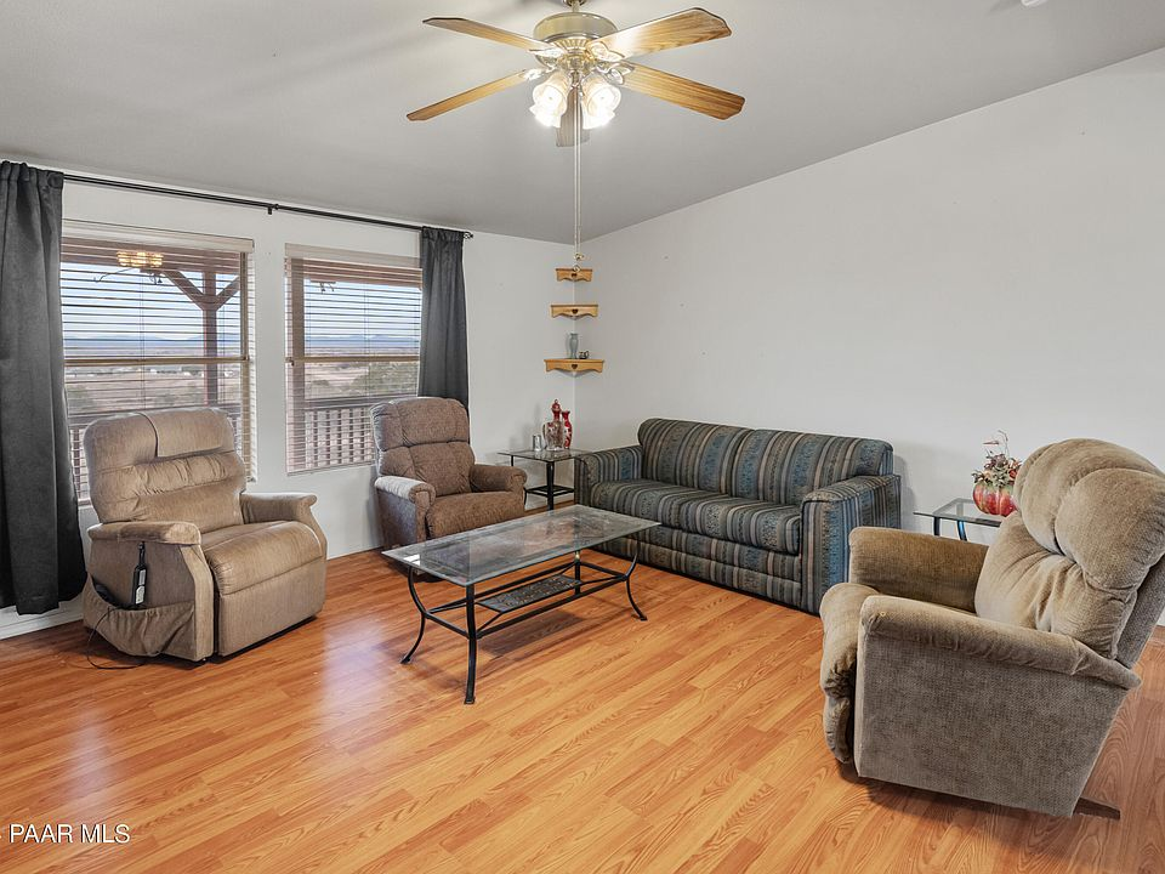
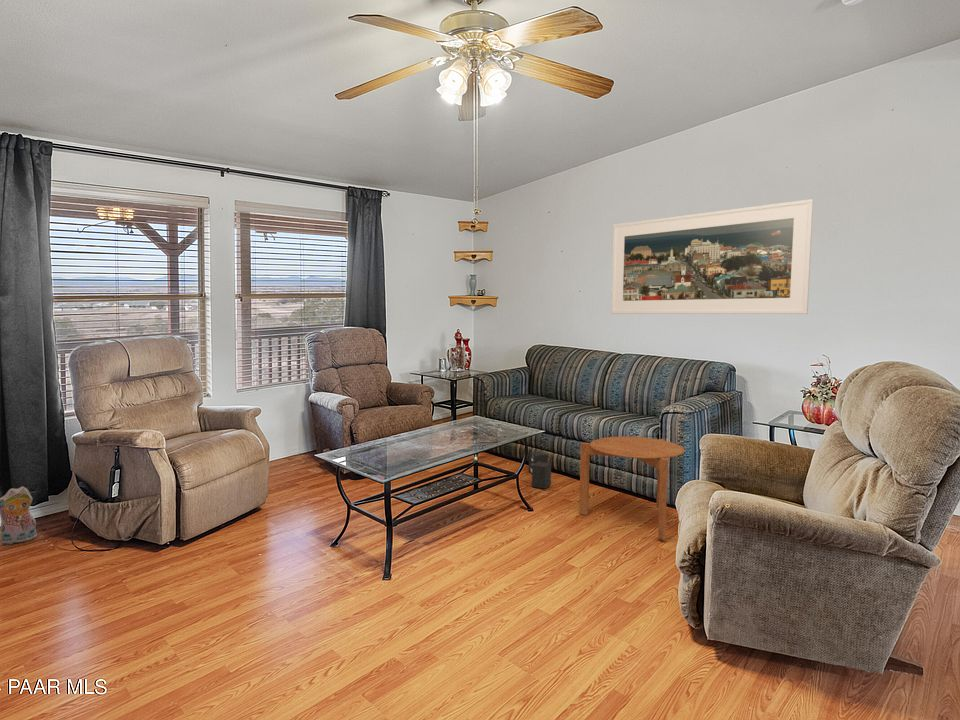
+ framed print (699, 264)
+ speaker (539, 469)
+ side table (657, 481)
+ plush toy (16, 514)
